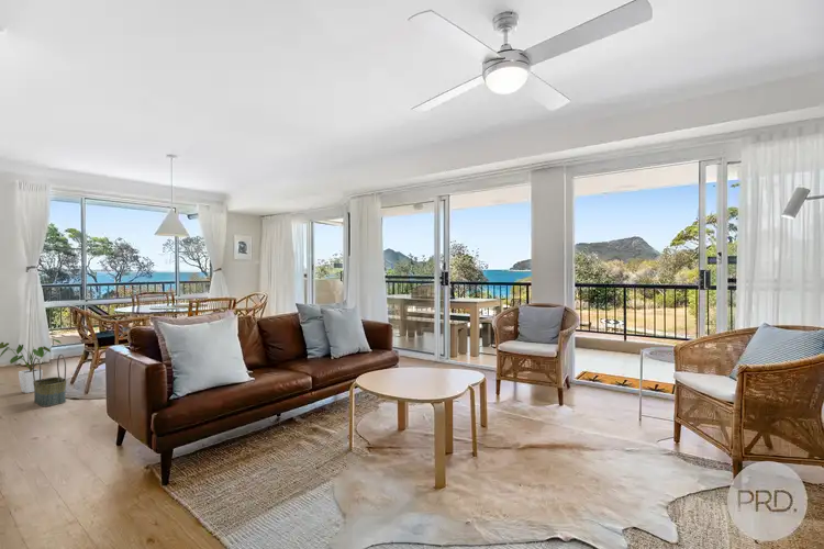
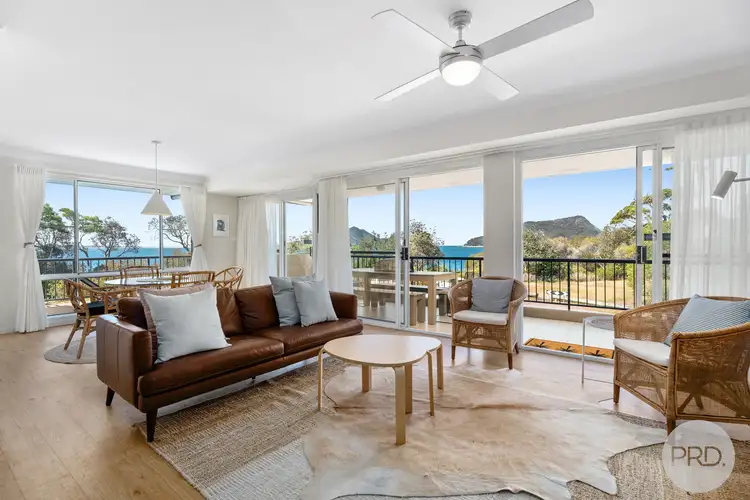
- house plant (27, 365)
- basket (49, 379)
